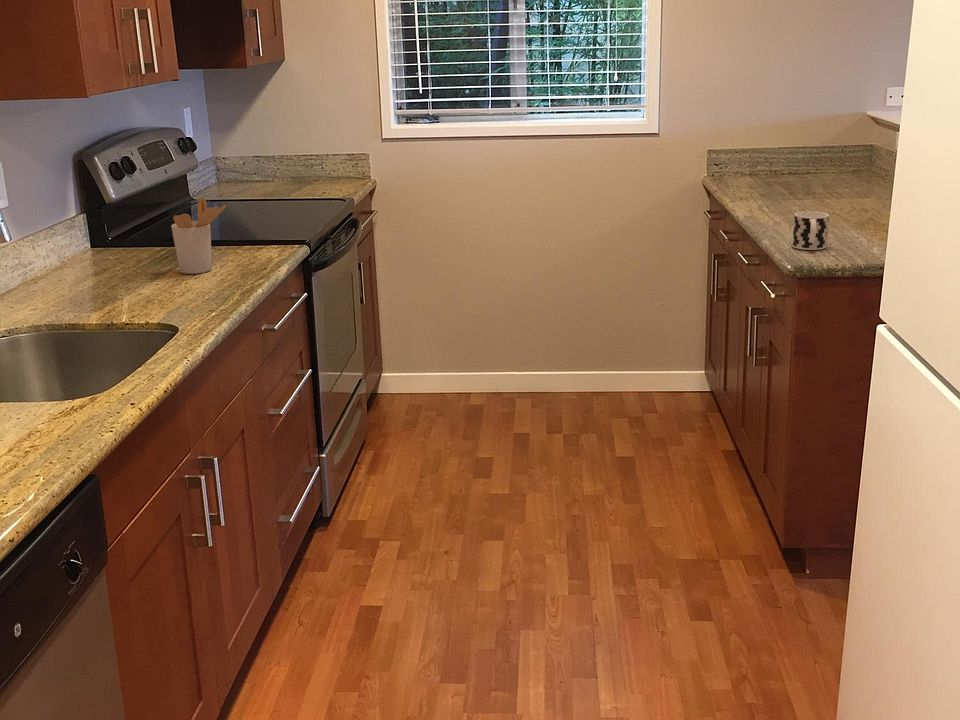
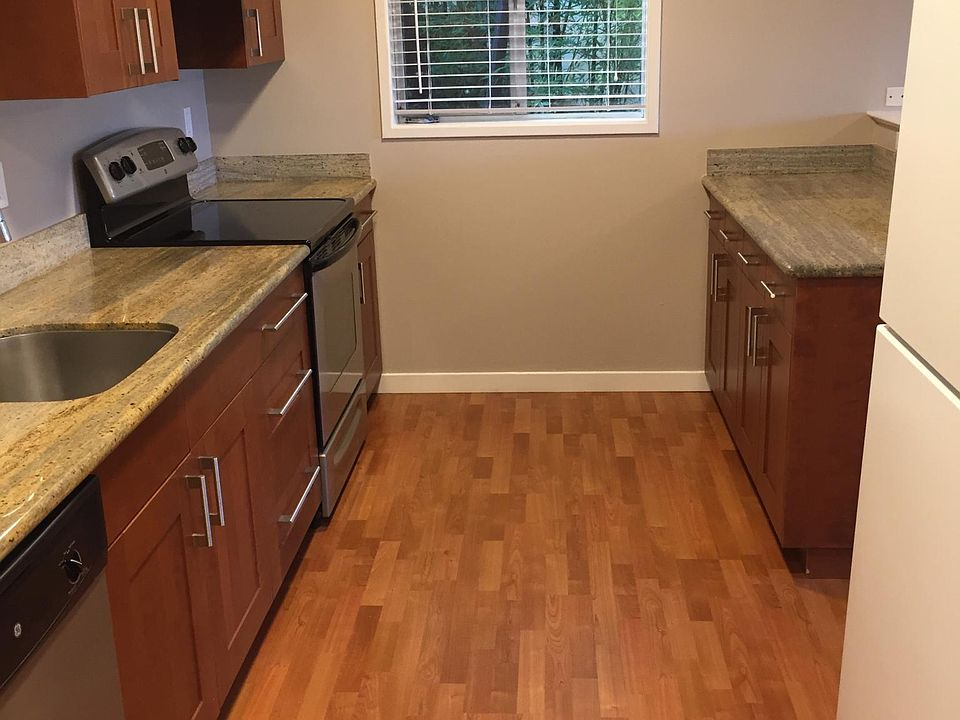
- utensil holder (200, 236)
- cup (810, 231)
